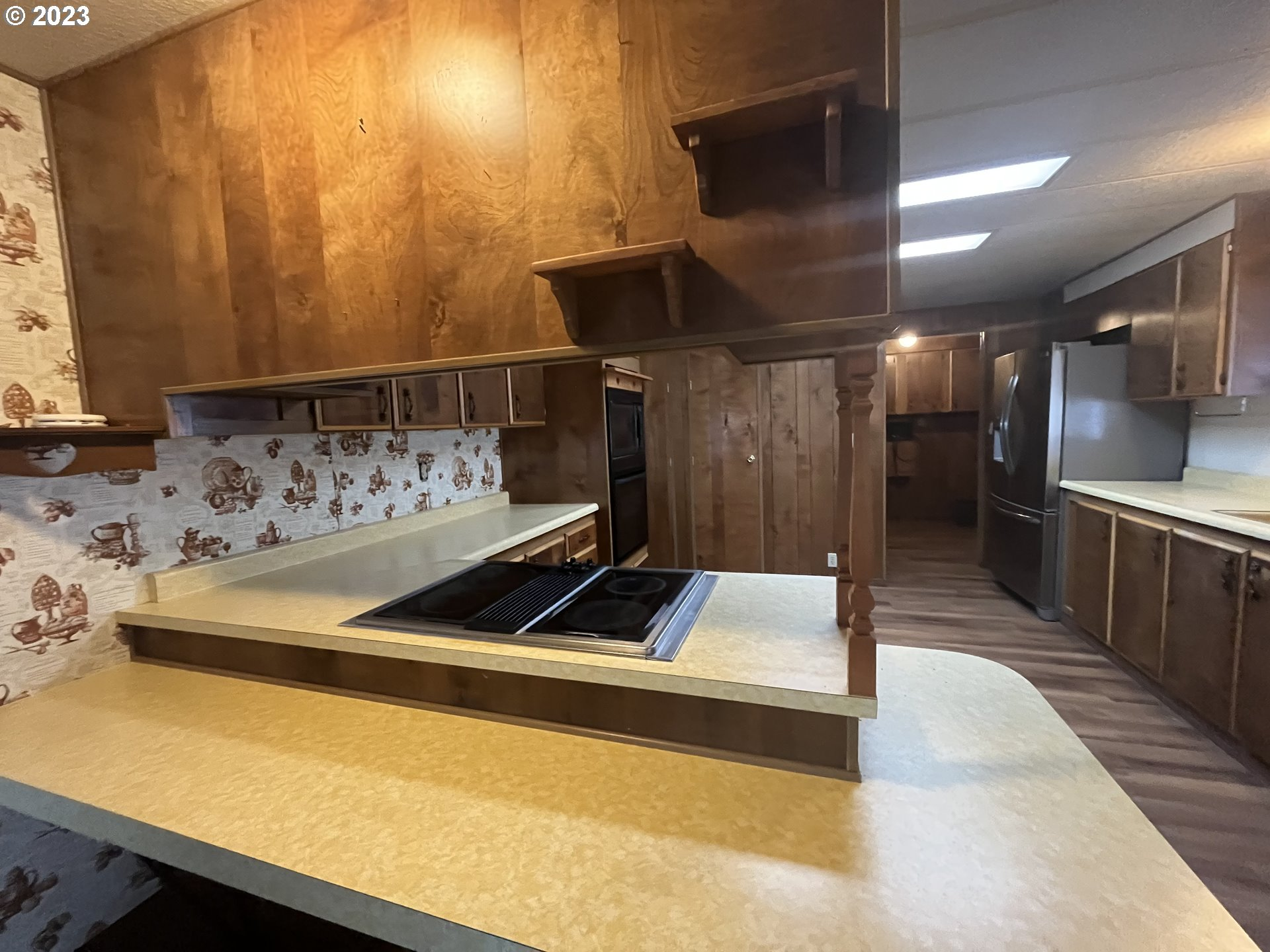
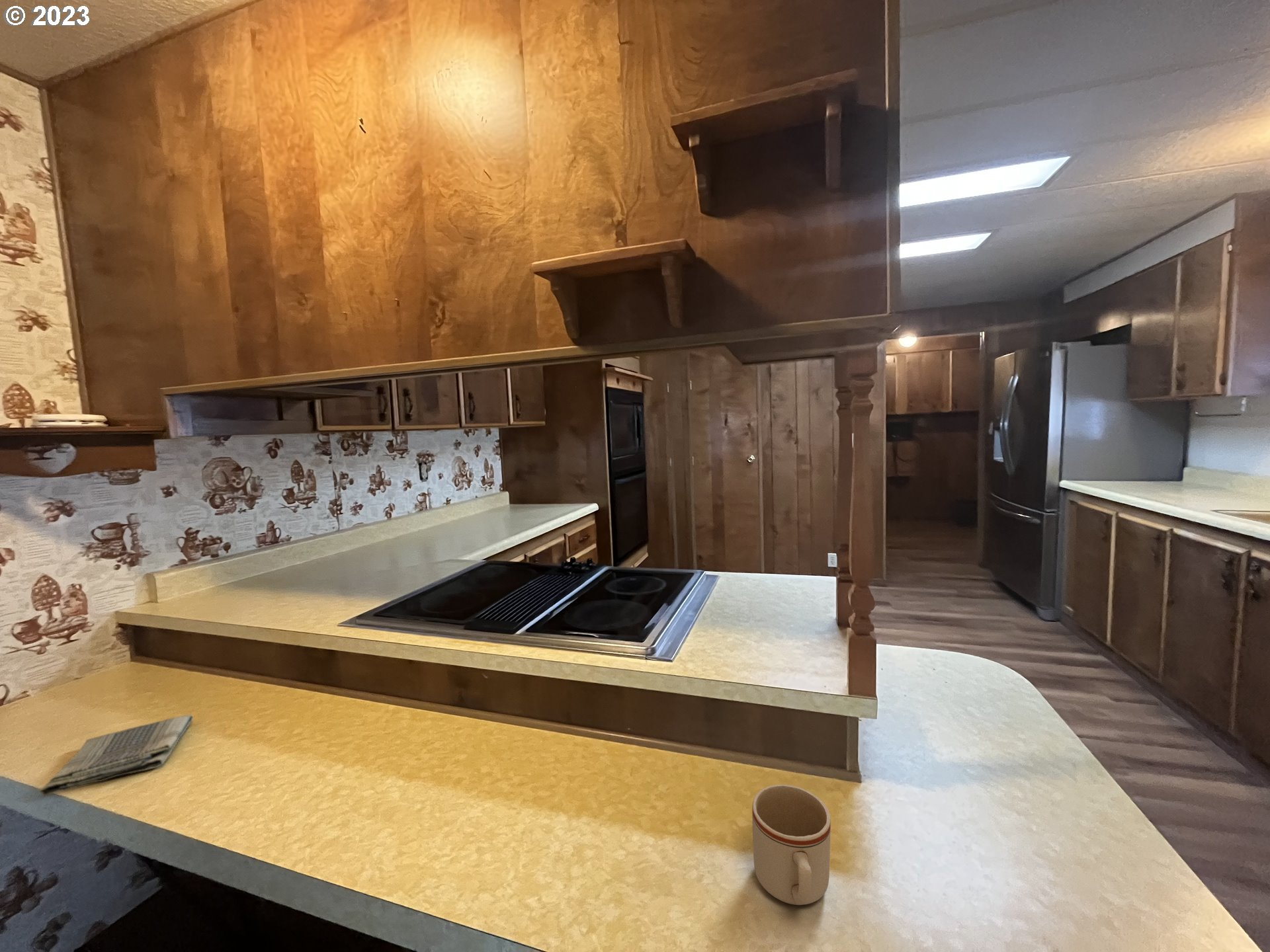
+ mug (793, 853)
+ dish towel (124, 748)
